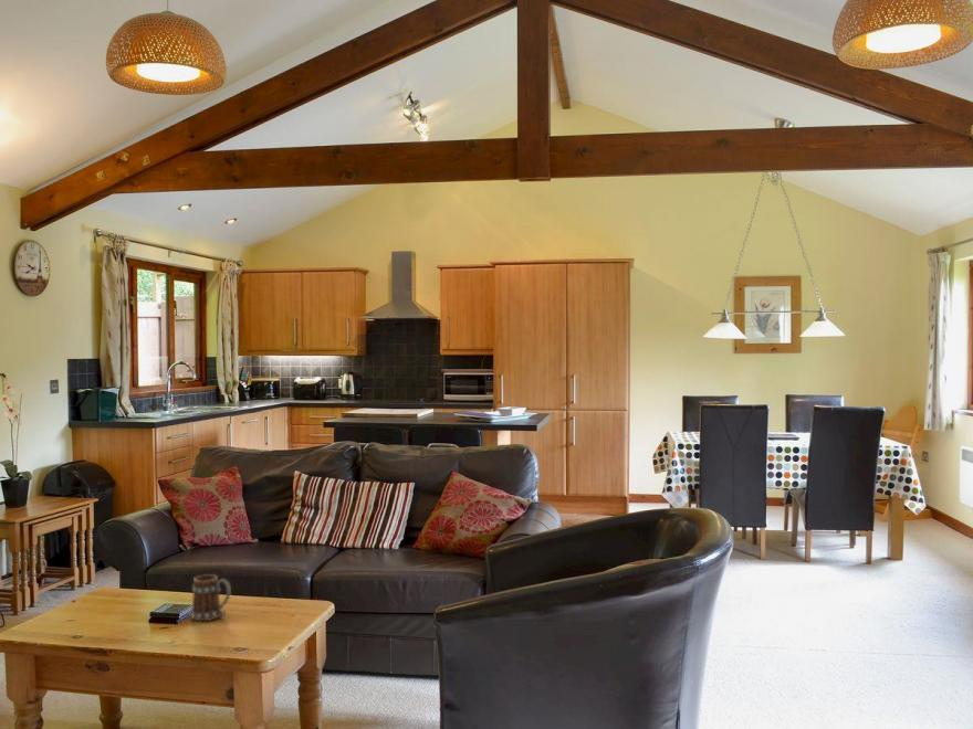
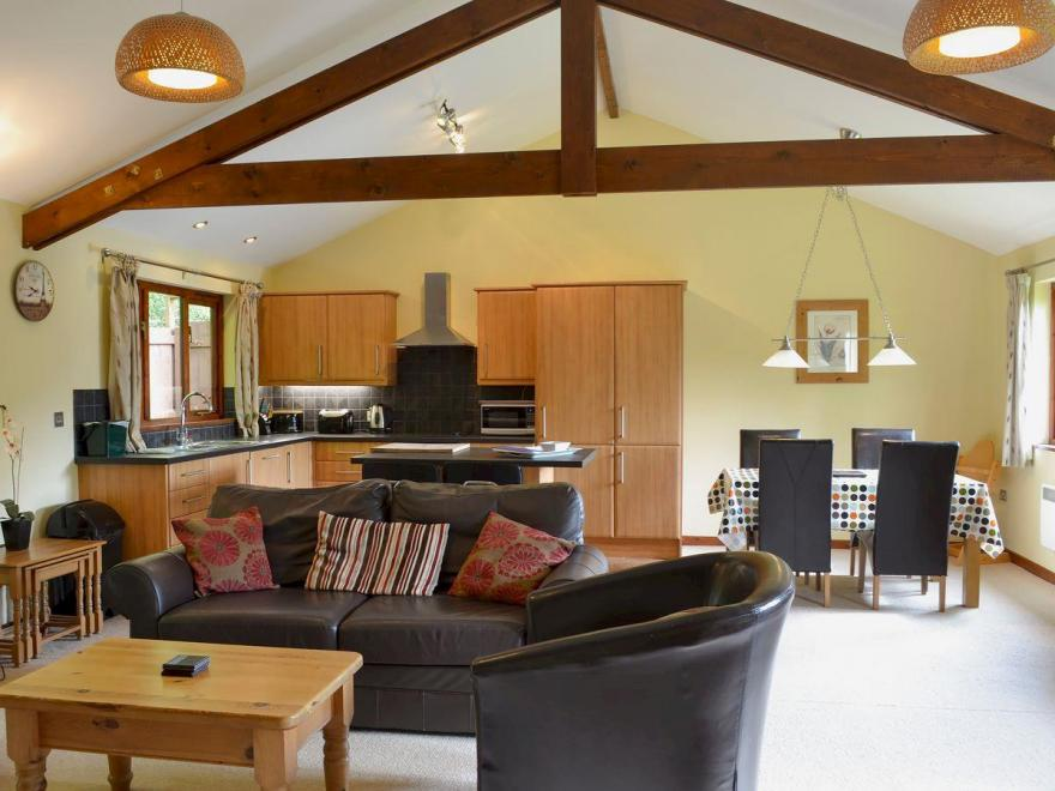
- mug (211, 598)
